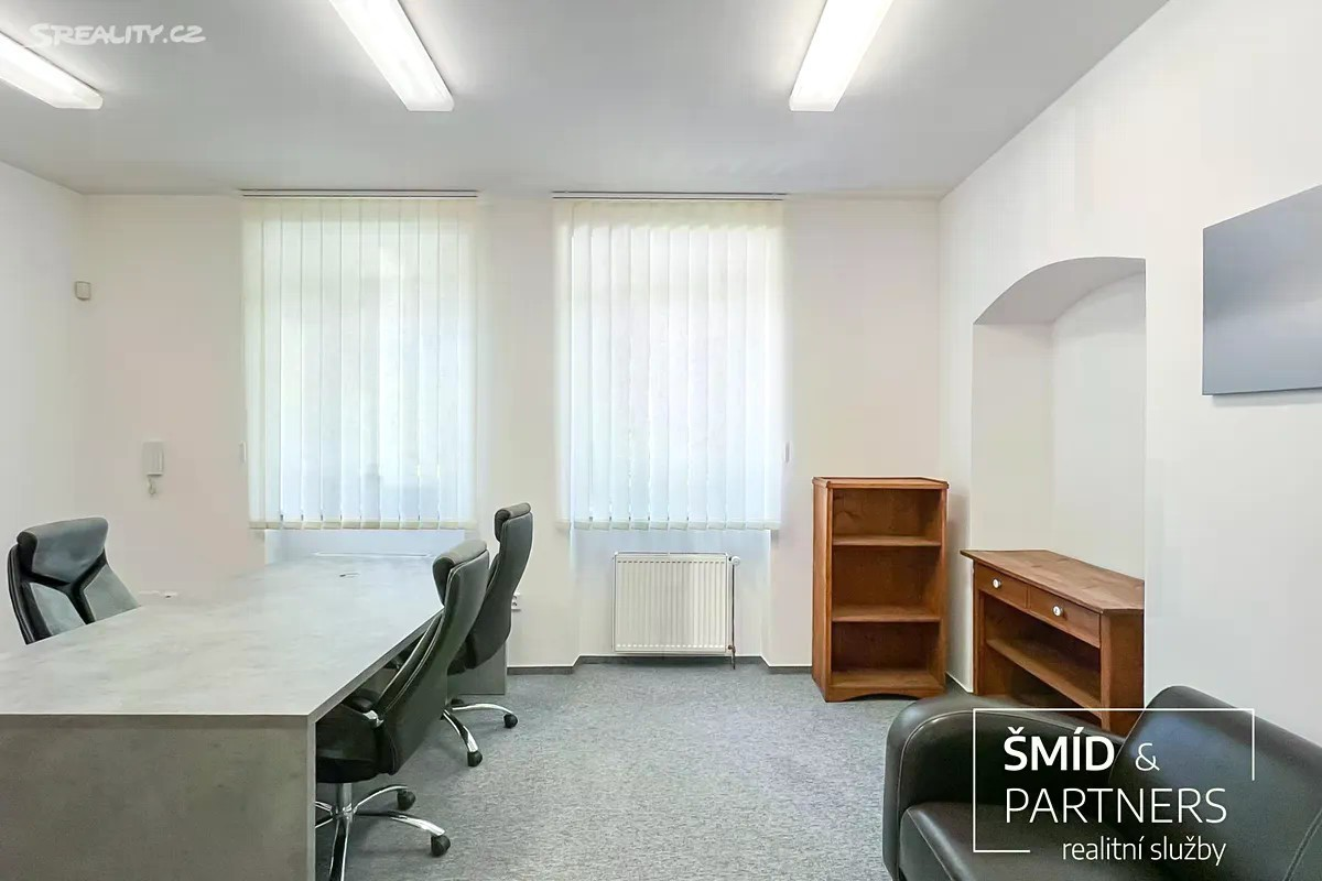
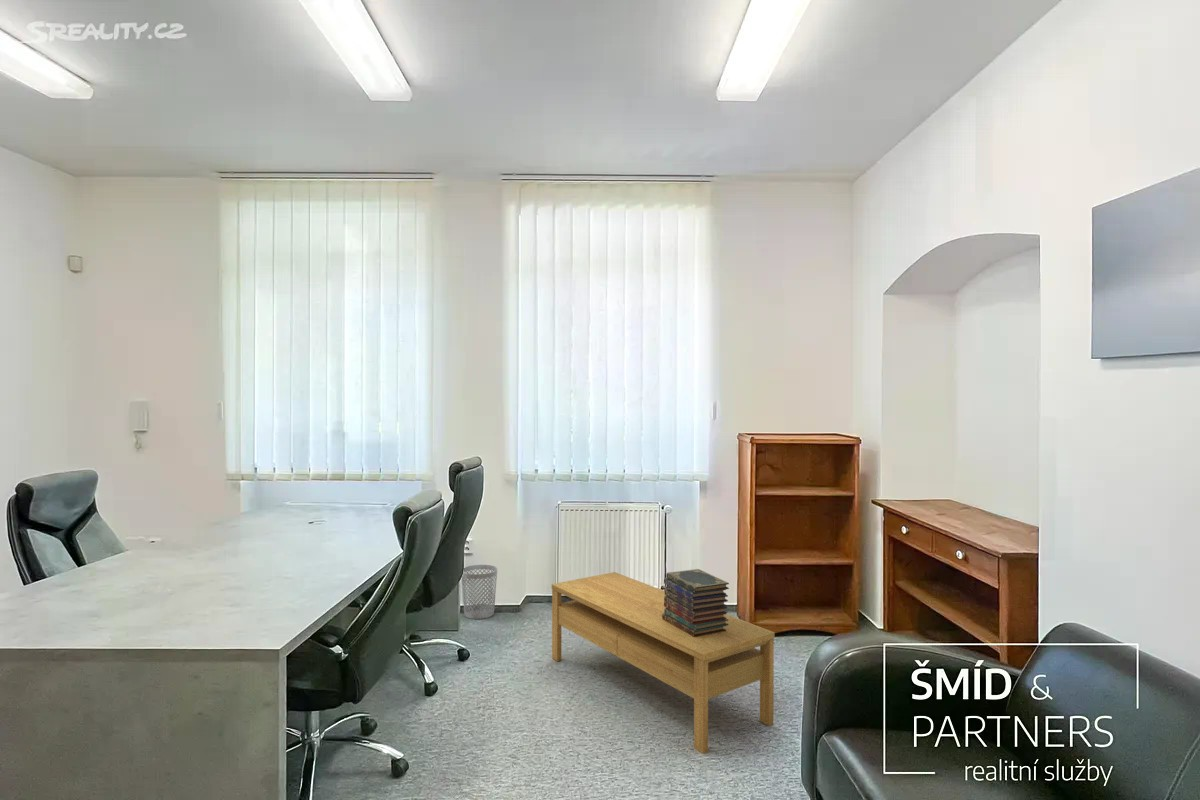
+ book stack (695, 600)
+ coffee table (650, 646)
+ wastebasket (478, 591)
